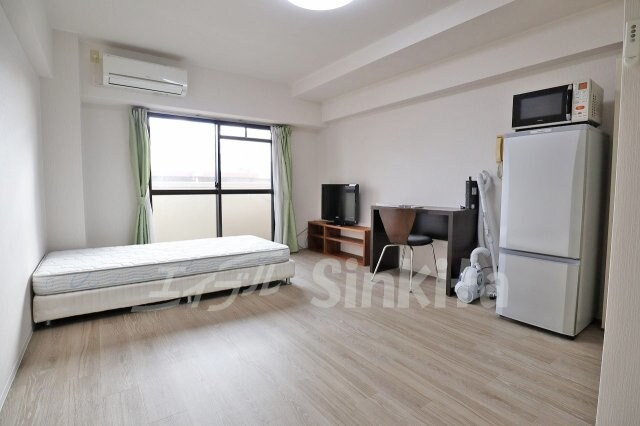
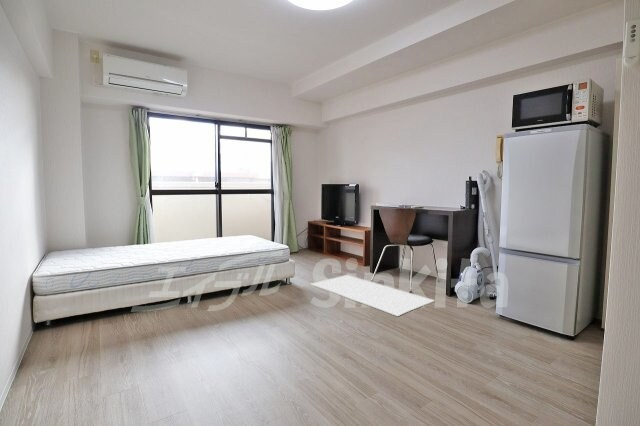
+ rug (367, 291)
